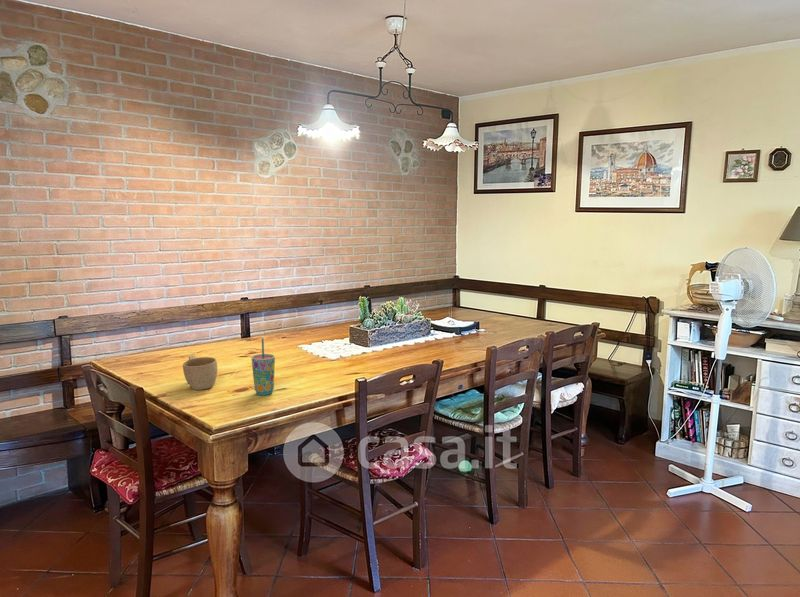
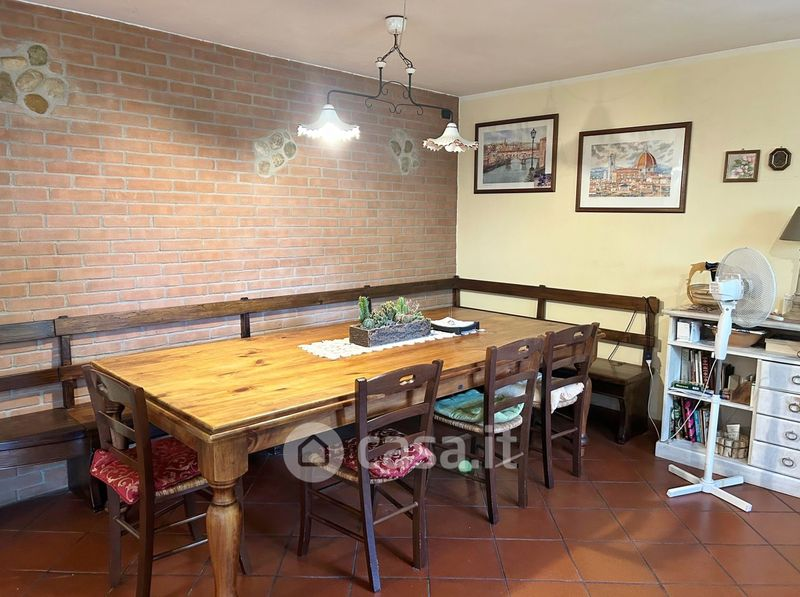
- cup (199, 372)
- cup (263, 365)
